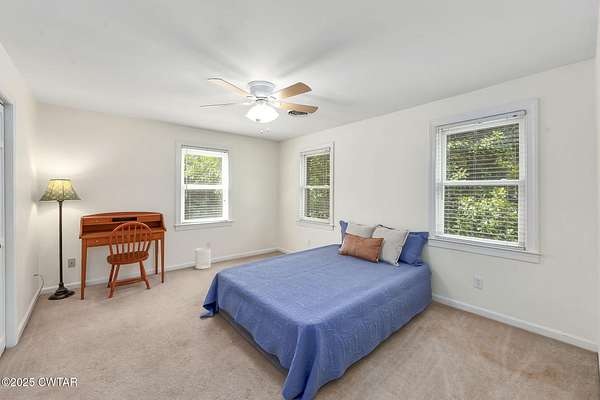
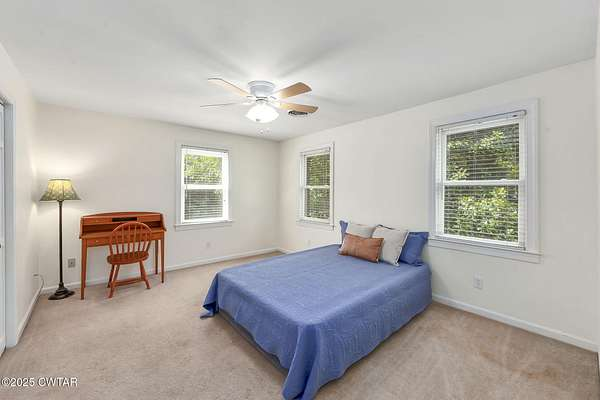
- wastebasket (203, 258)
